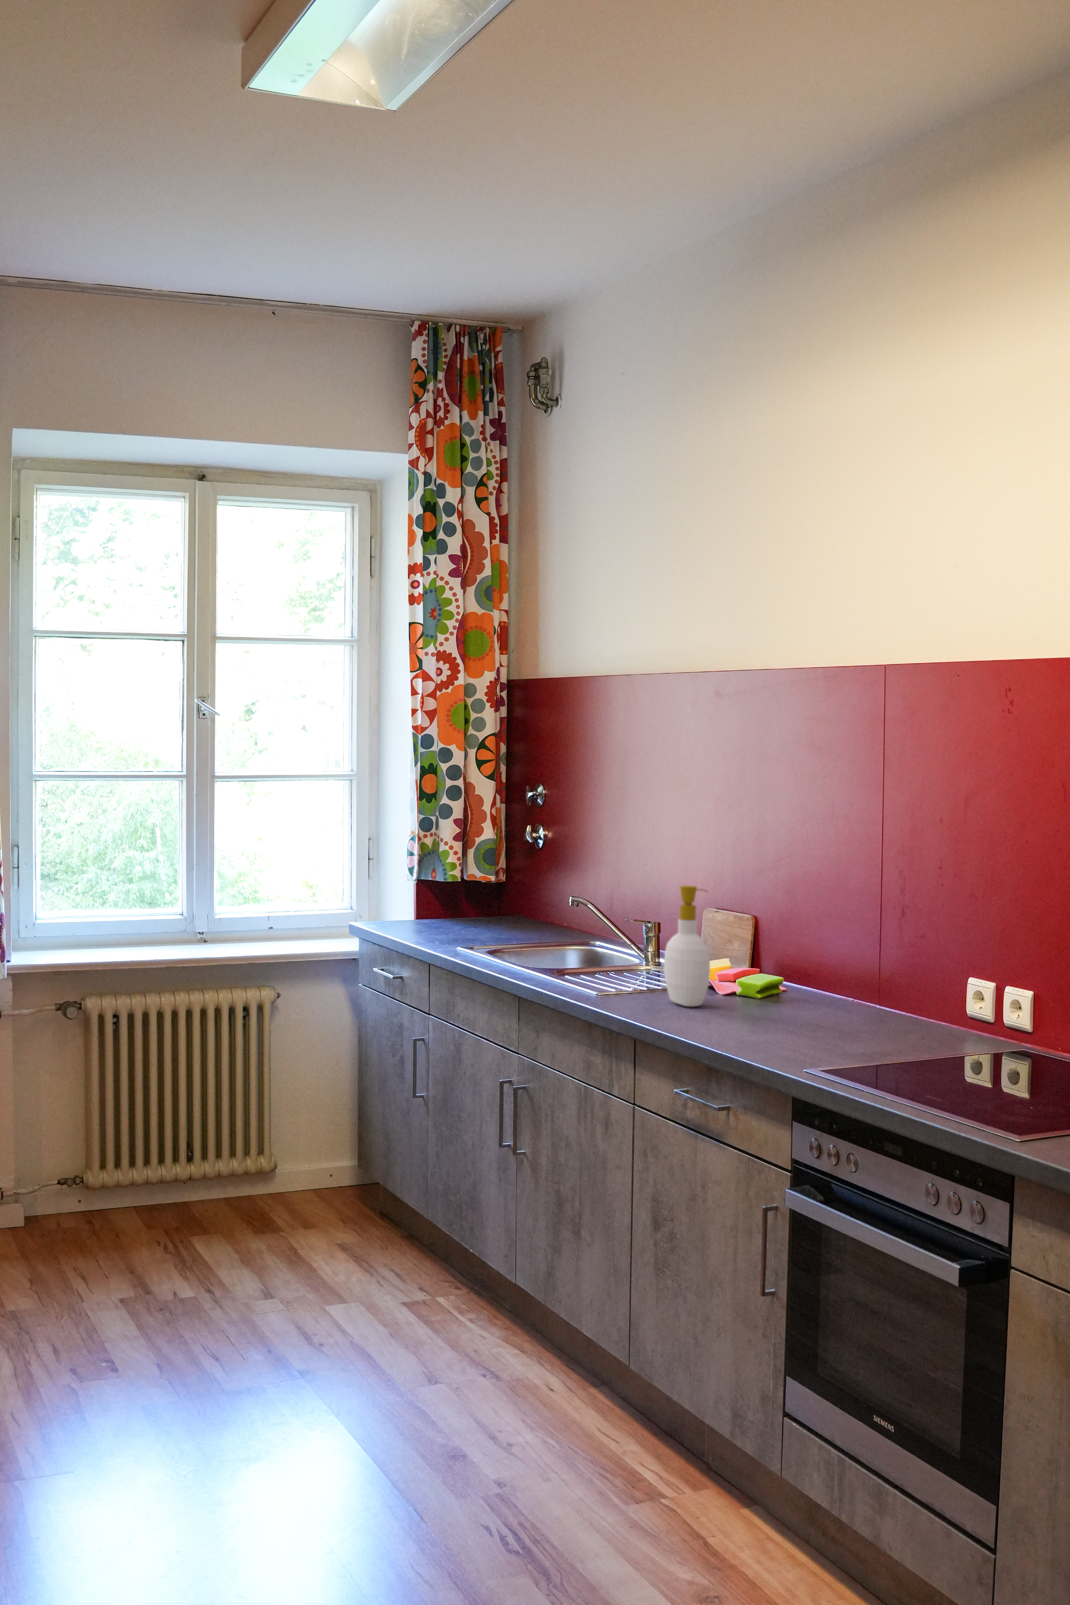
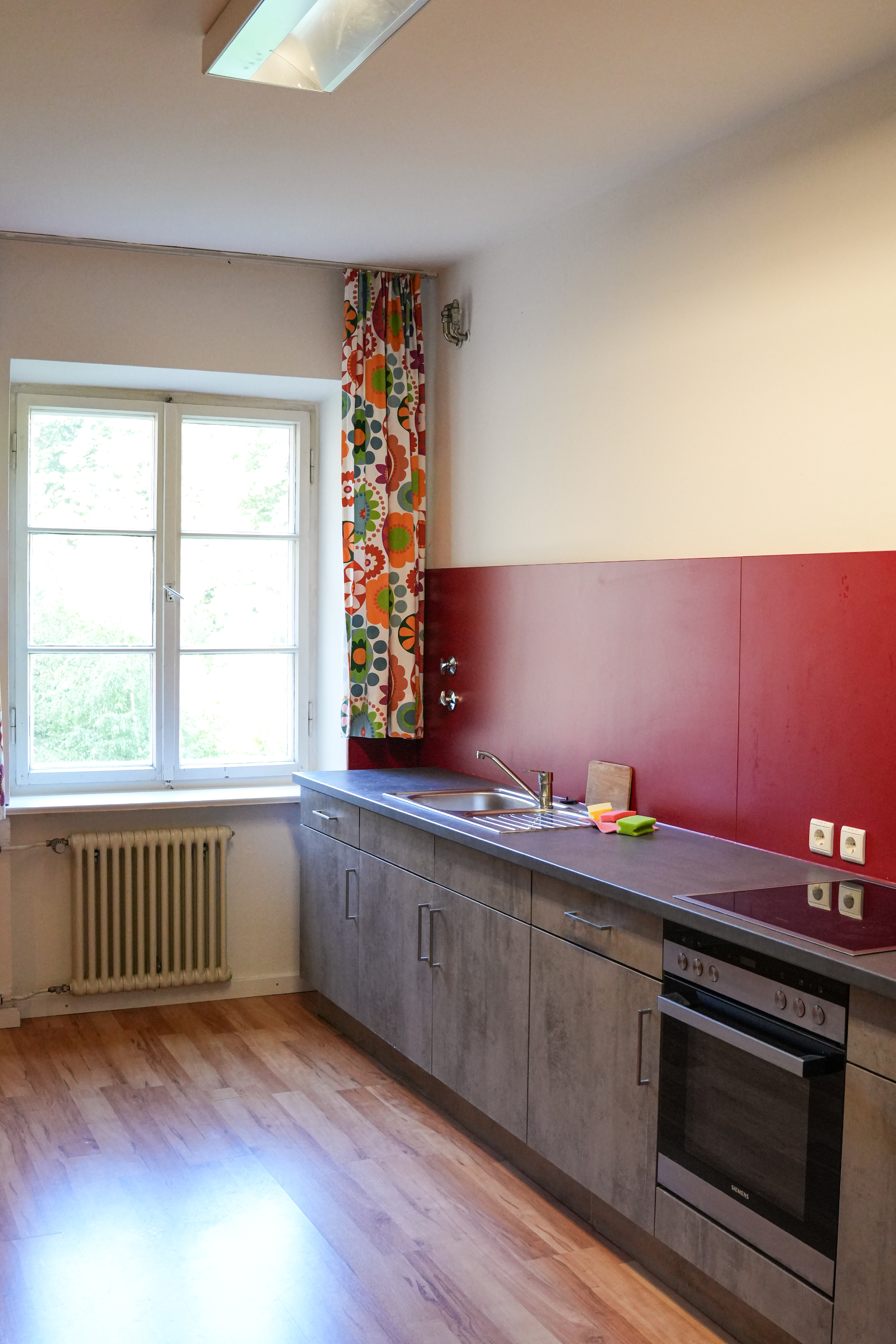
- soap bottle (689, 945)
